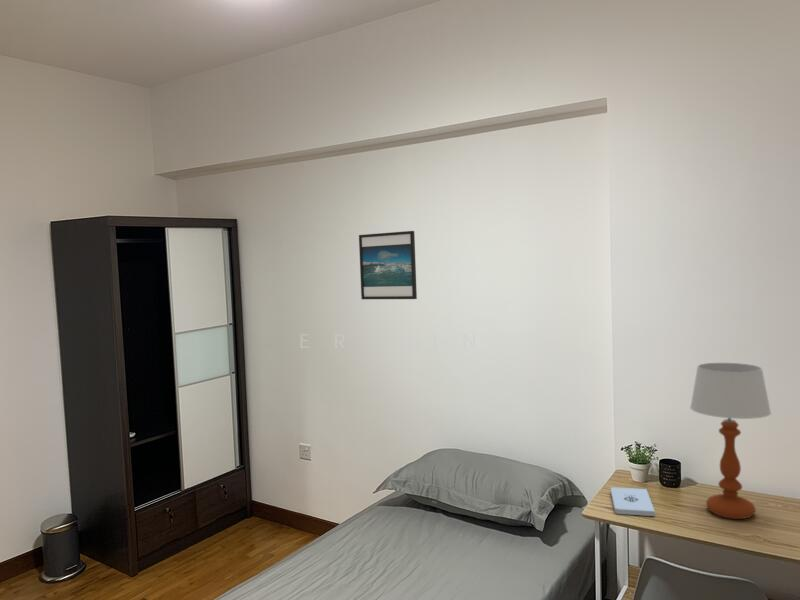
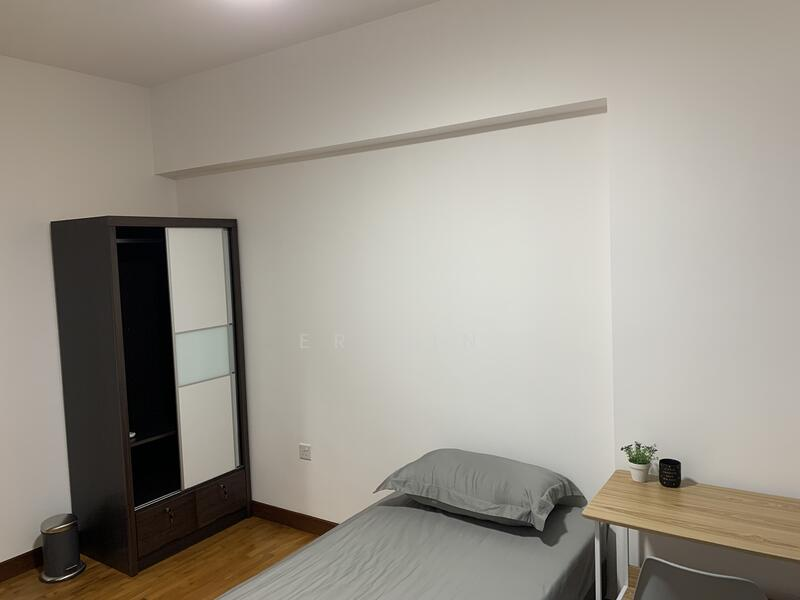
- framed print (387, 266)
- notepad (631, 500)
- table lamp (729, 440)
